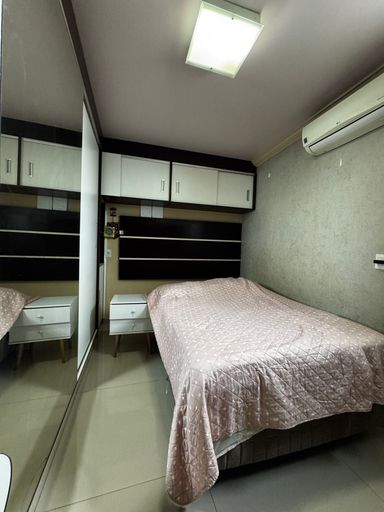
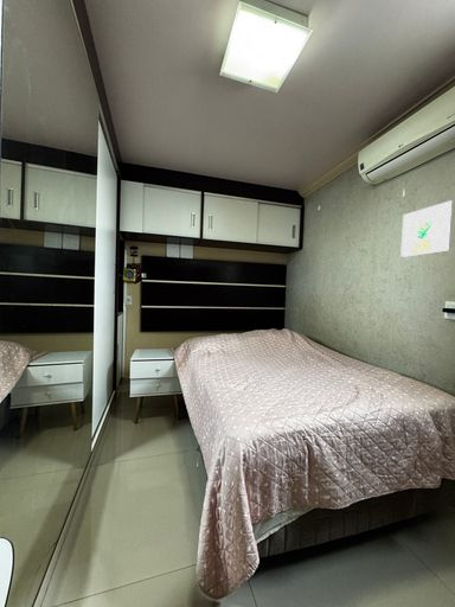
+ wall art (424, 231)
